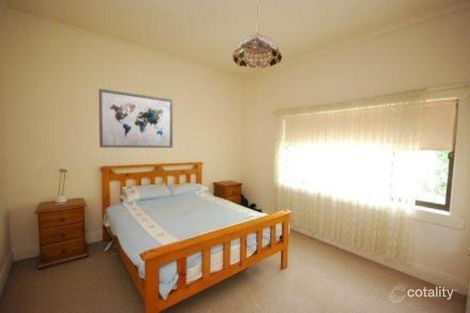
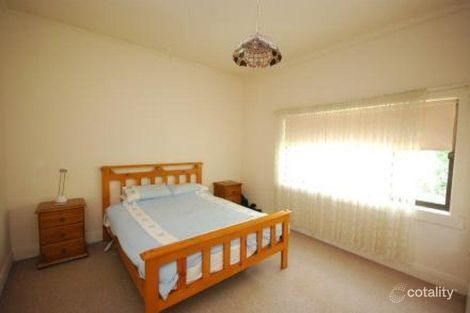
- wall art (139, 121)
